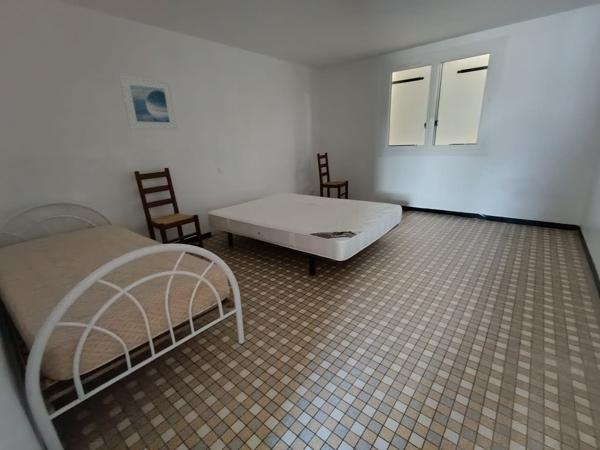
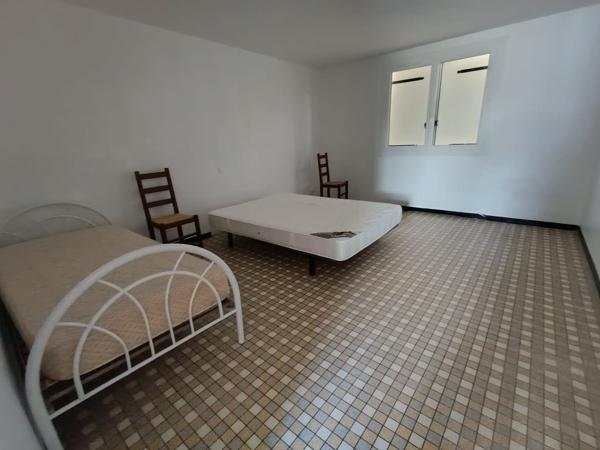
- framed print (150, 104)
